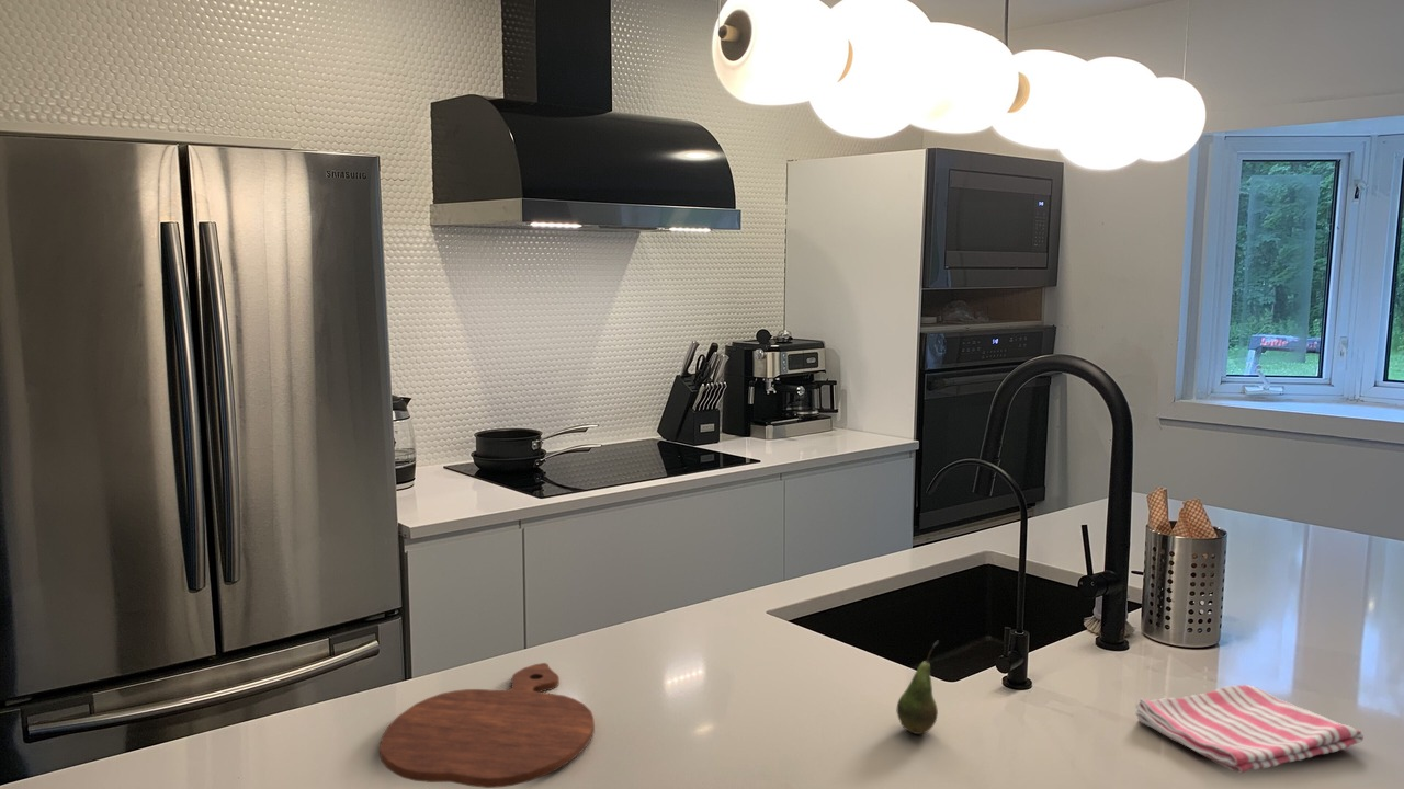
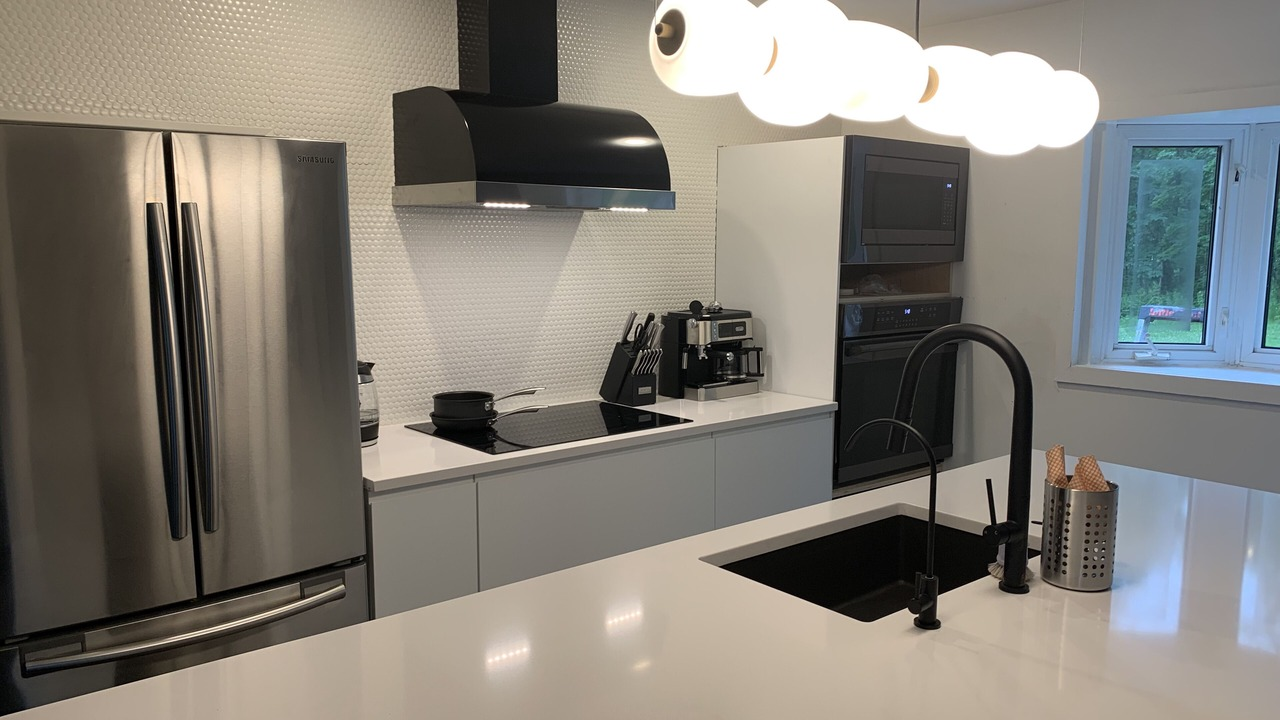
- cutting board (502, 716)
- fruit (917, 686)
- dish towel (1246, 721)
